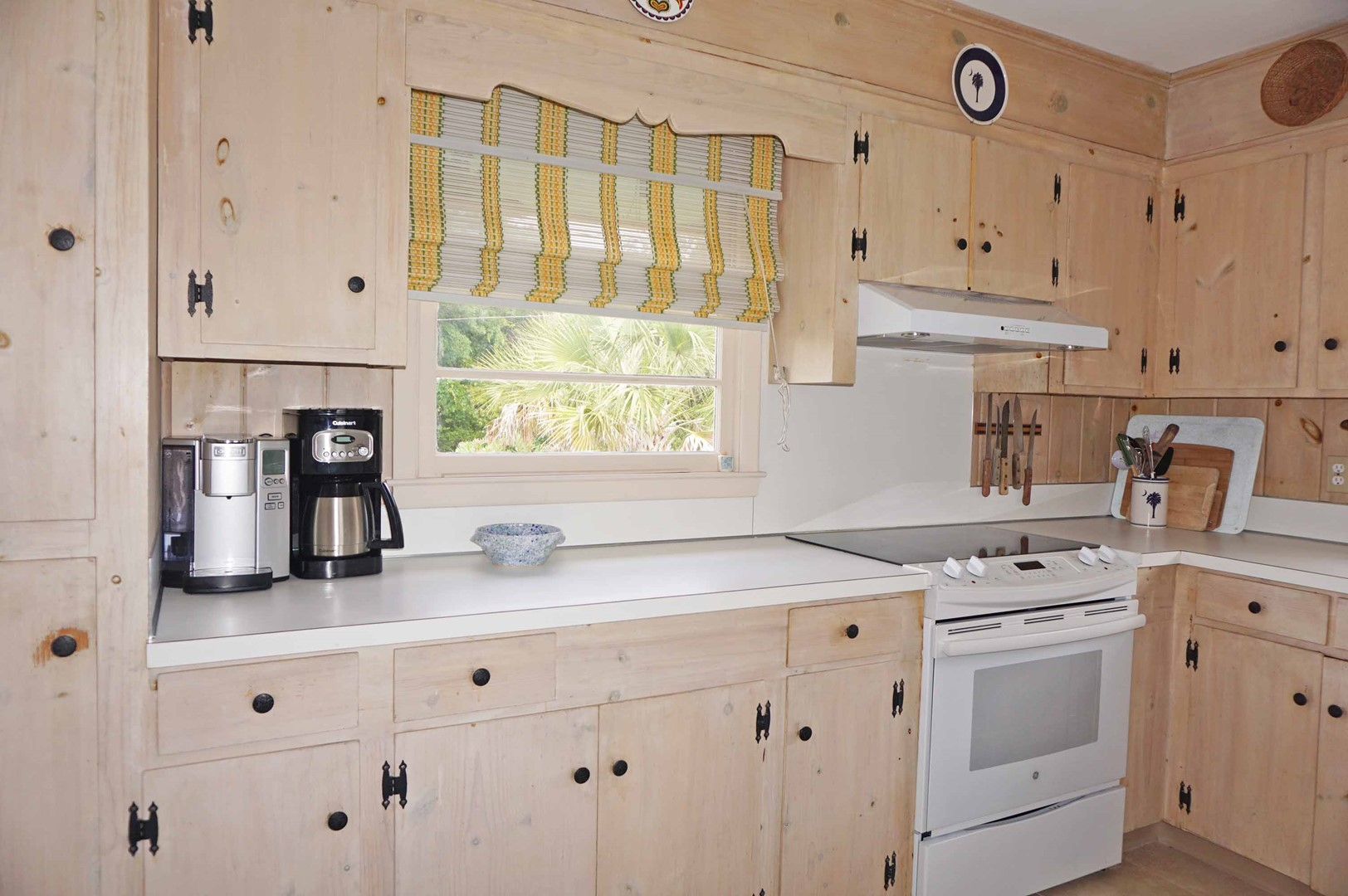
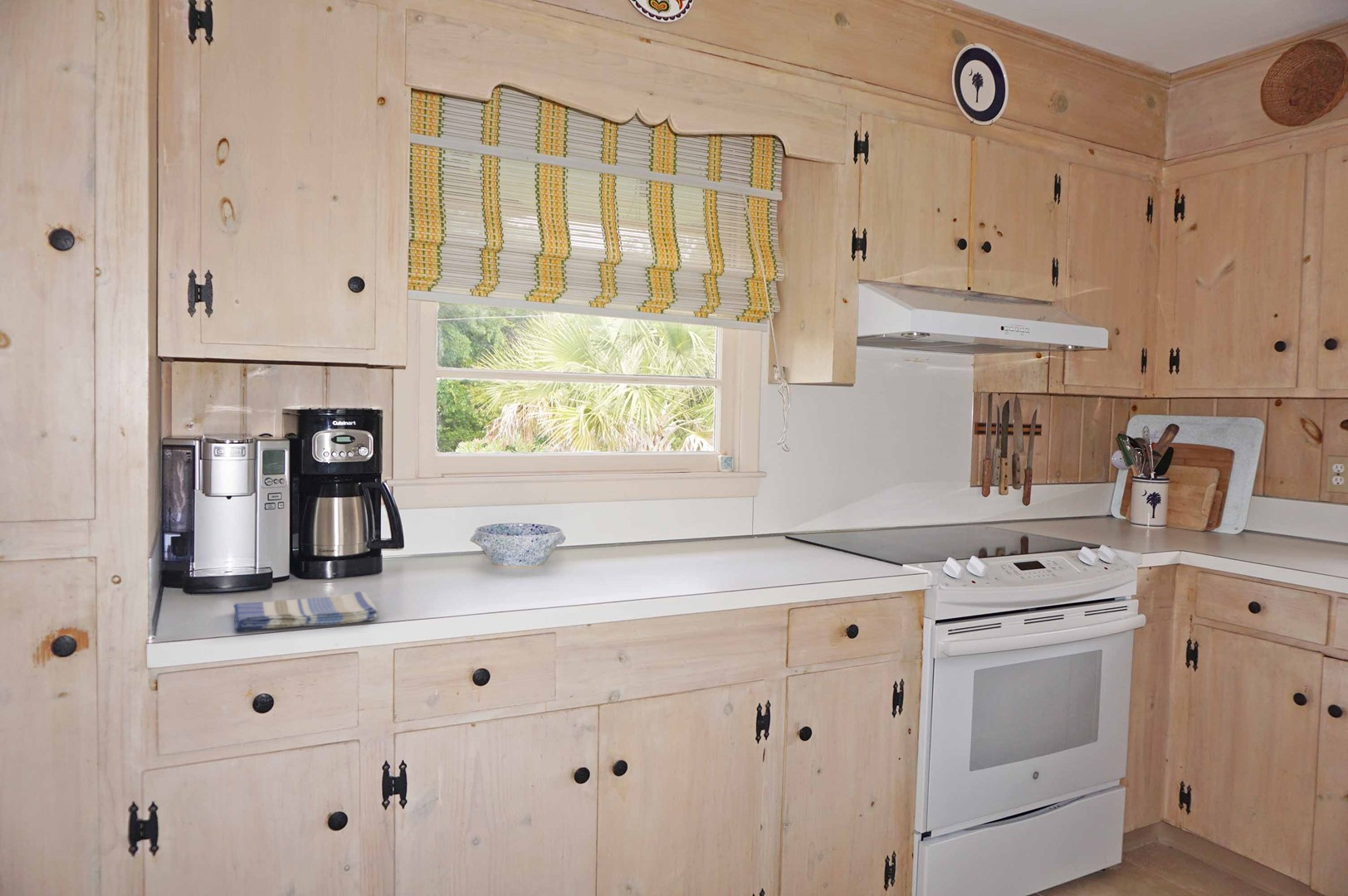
+ dish towel (305, 609)
